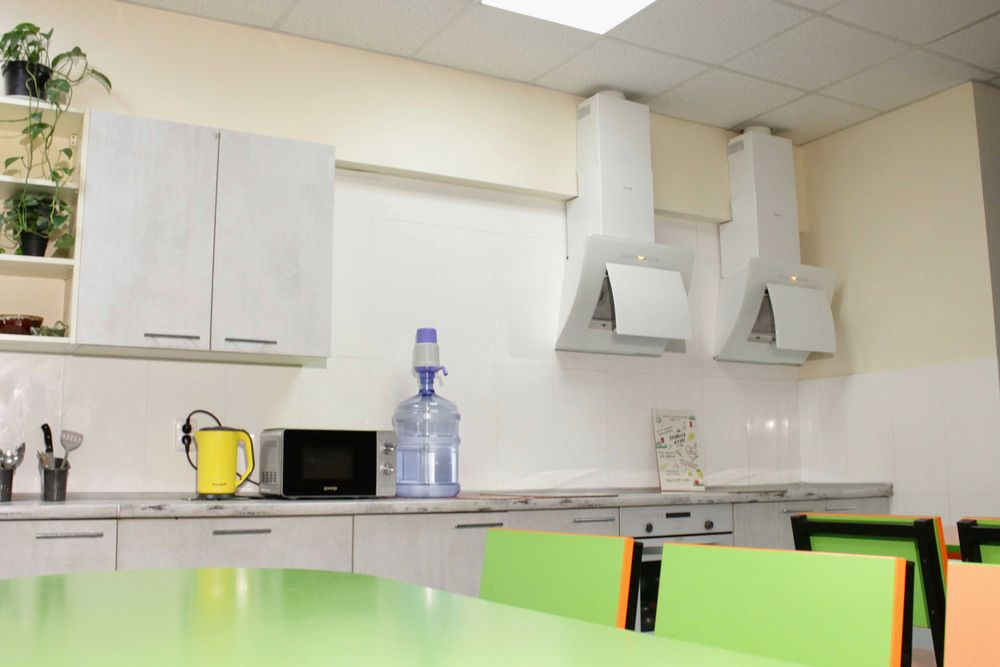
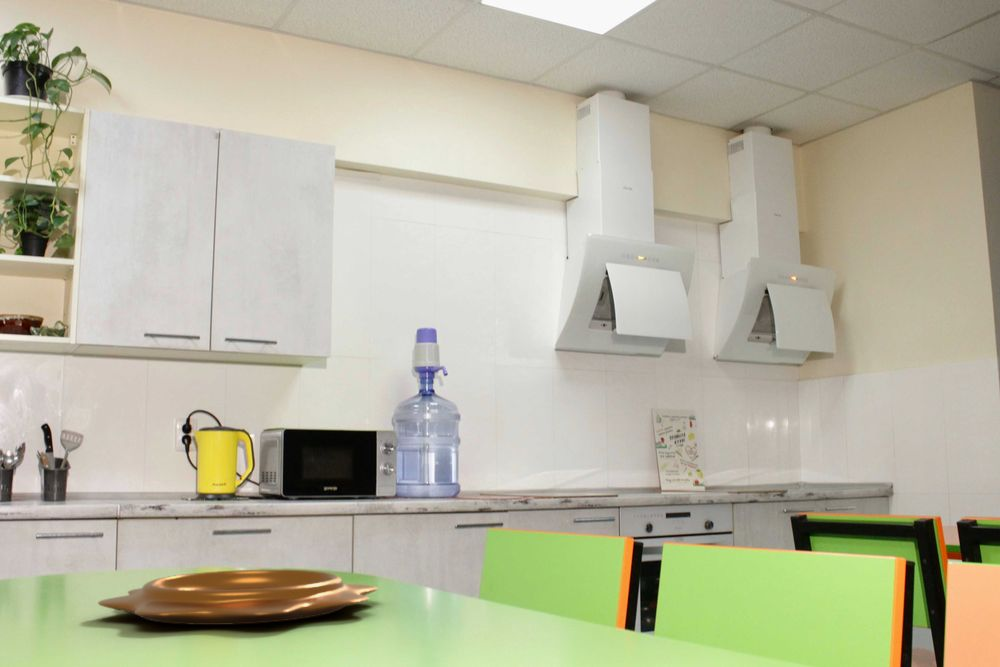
+ decorative bowl (243, 594)
